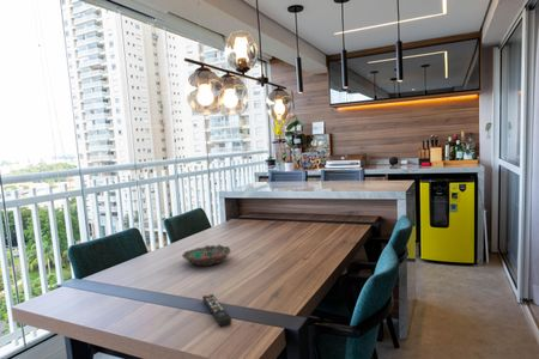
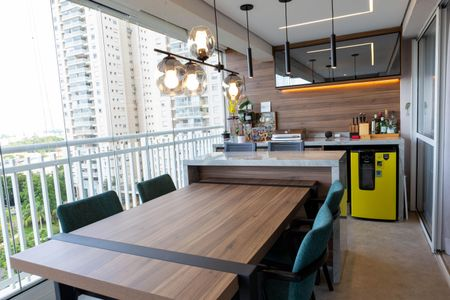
- bowl (207, 255)
- remote control (216, 308)
